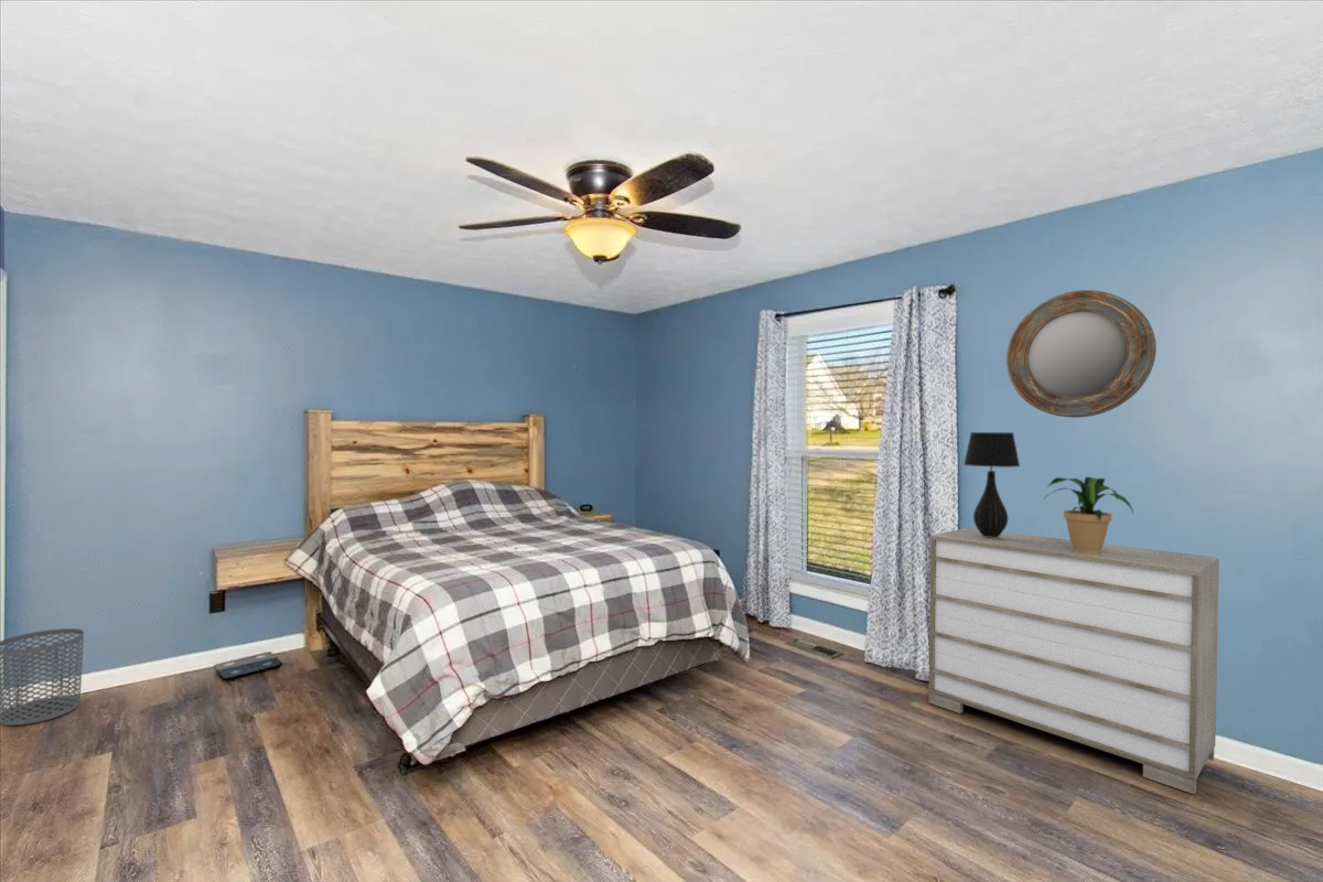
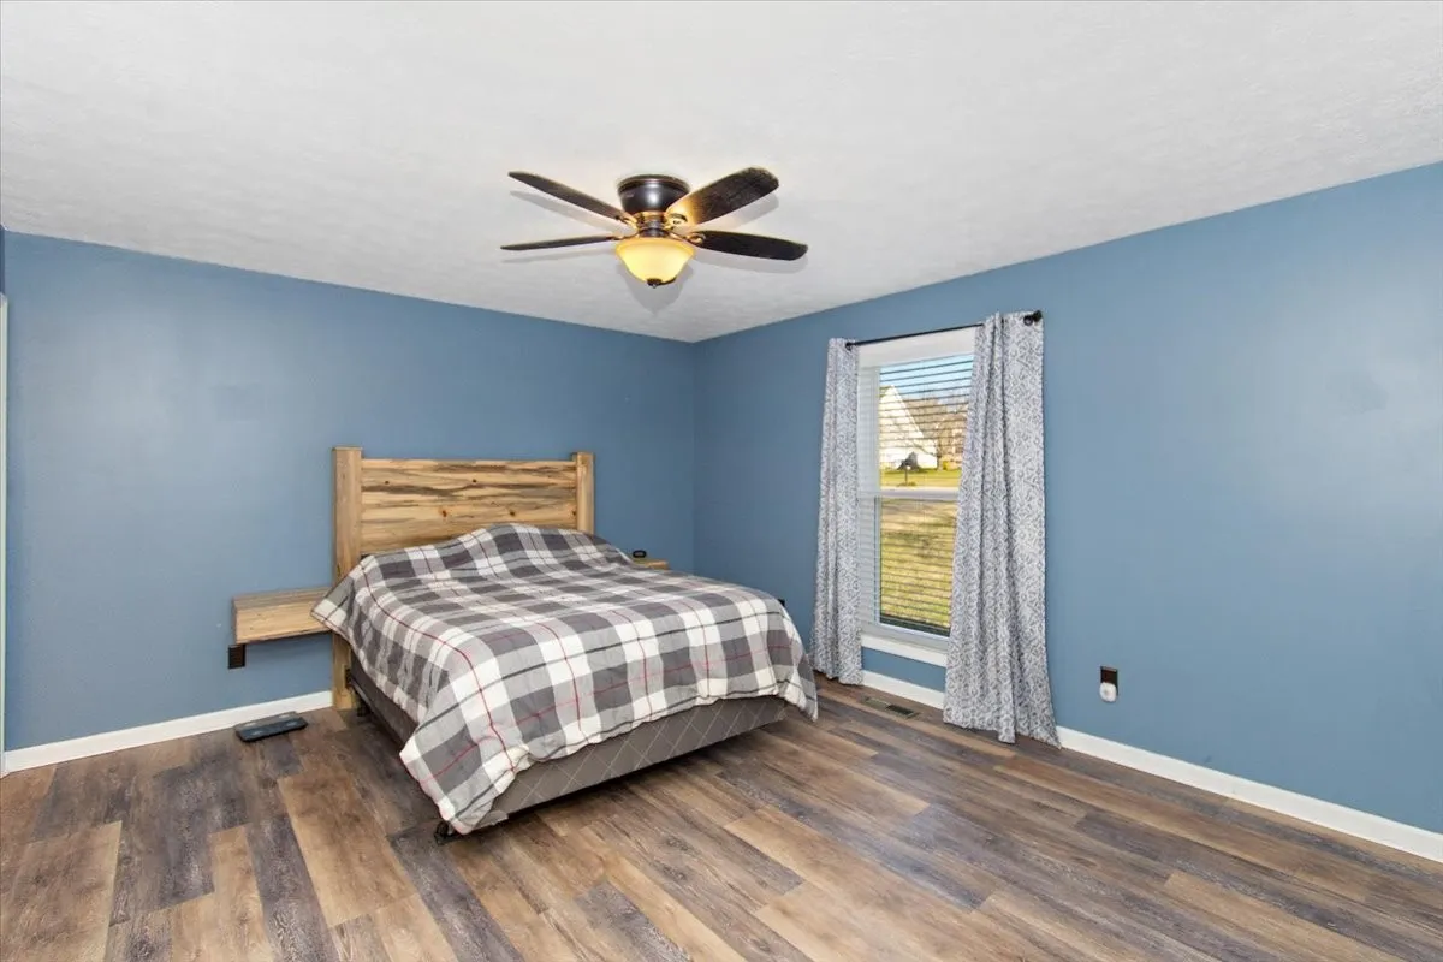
- dresser (1060, 636)
- waste bin (40, 676)
- potted plant (1087, 513)
- table lamp (990, 484)
- home mirror (1075, 354)
